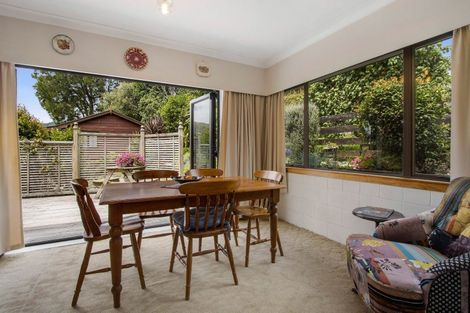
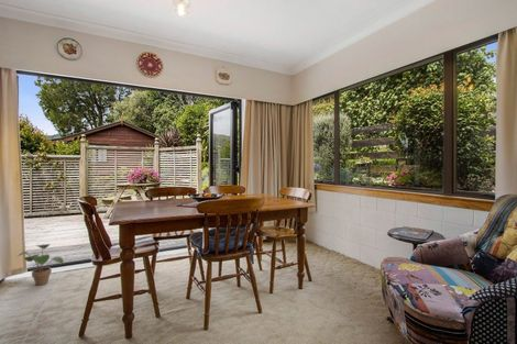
+ potted plant (42, 265)
